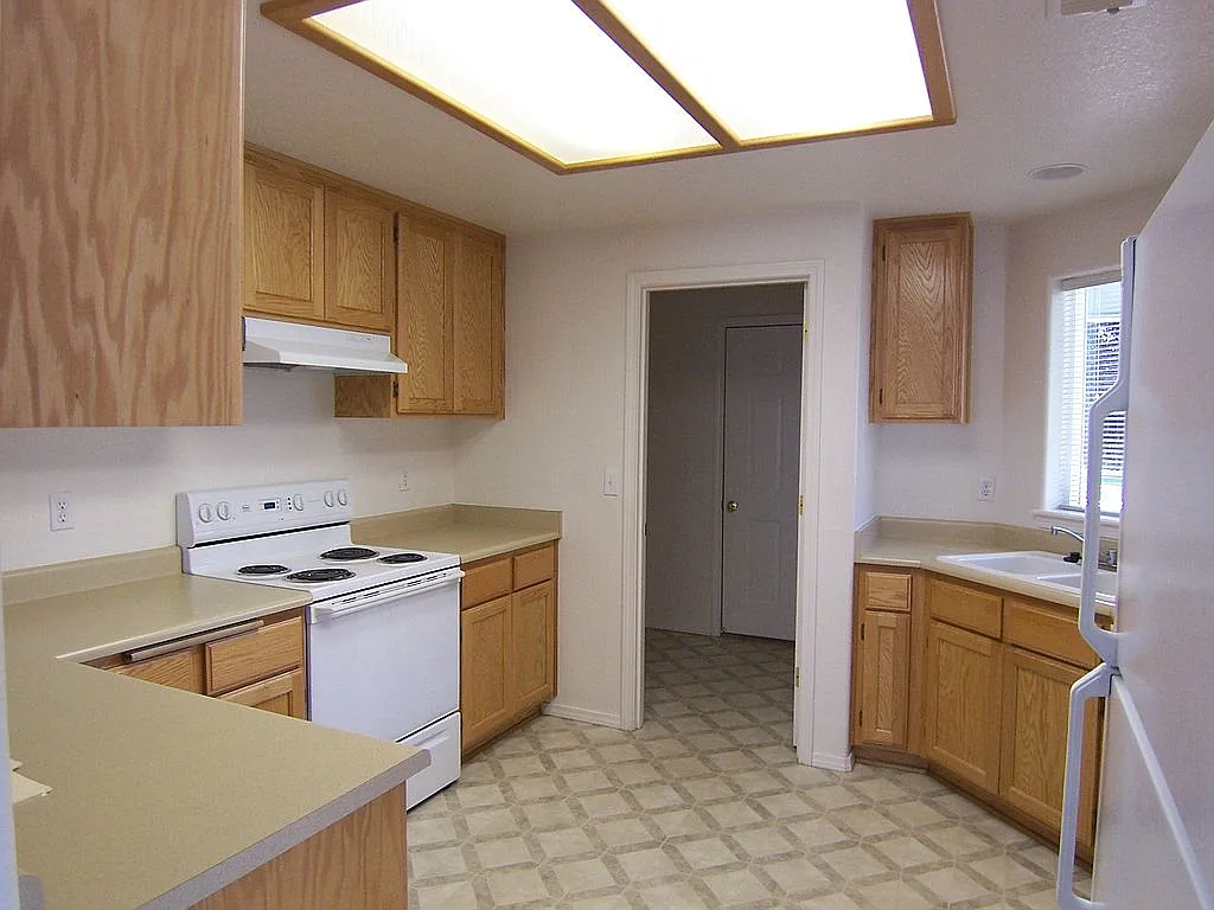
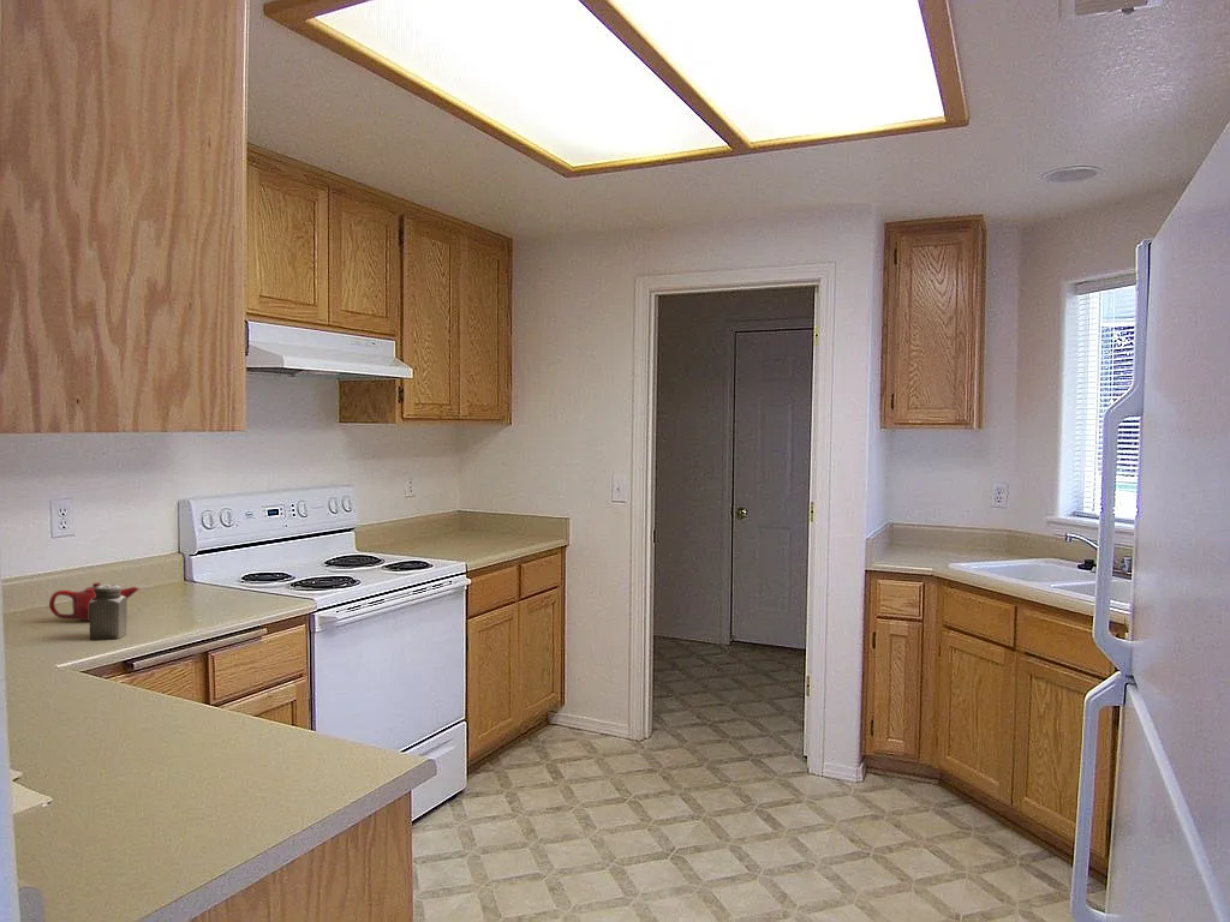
+ teapot (94, 597)
+ salt shaker (108, 610)
